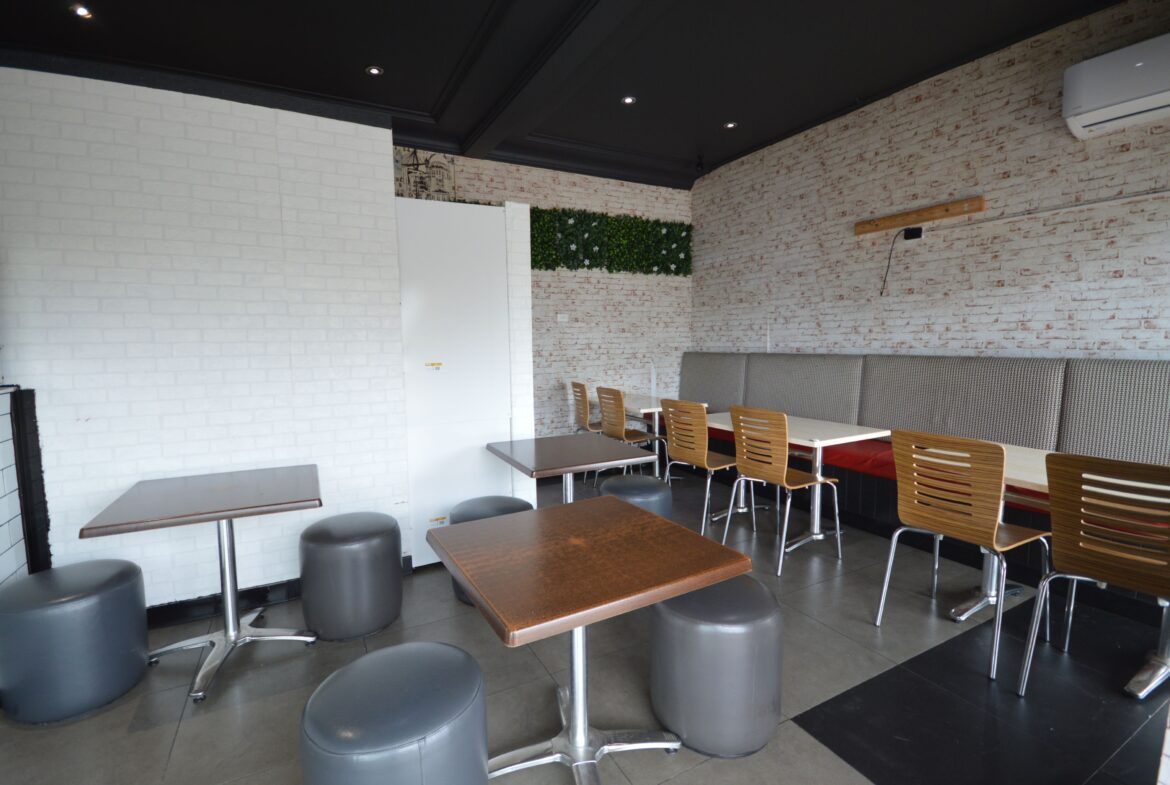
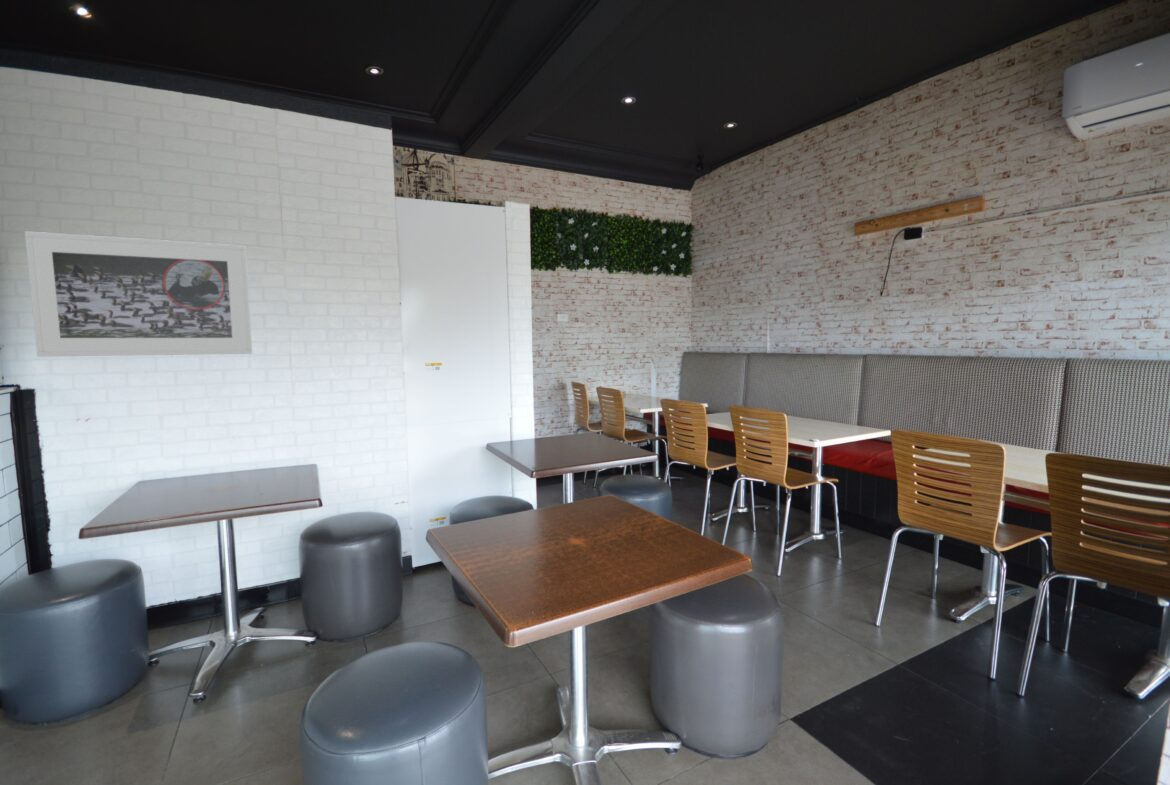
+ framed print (148, 297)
